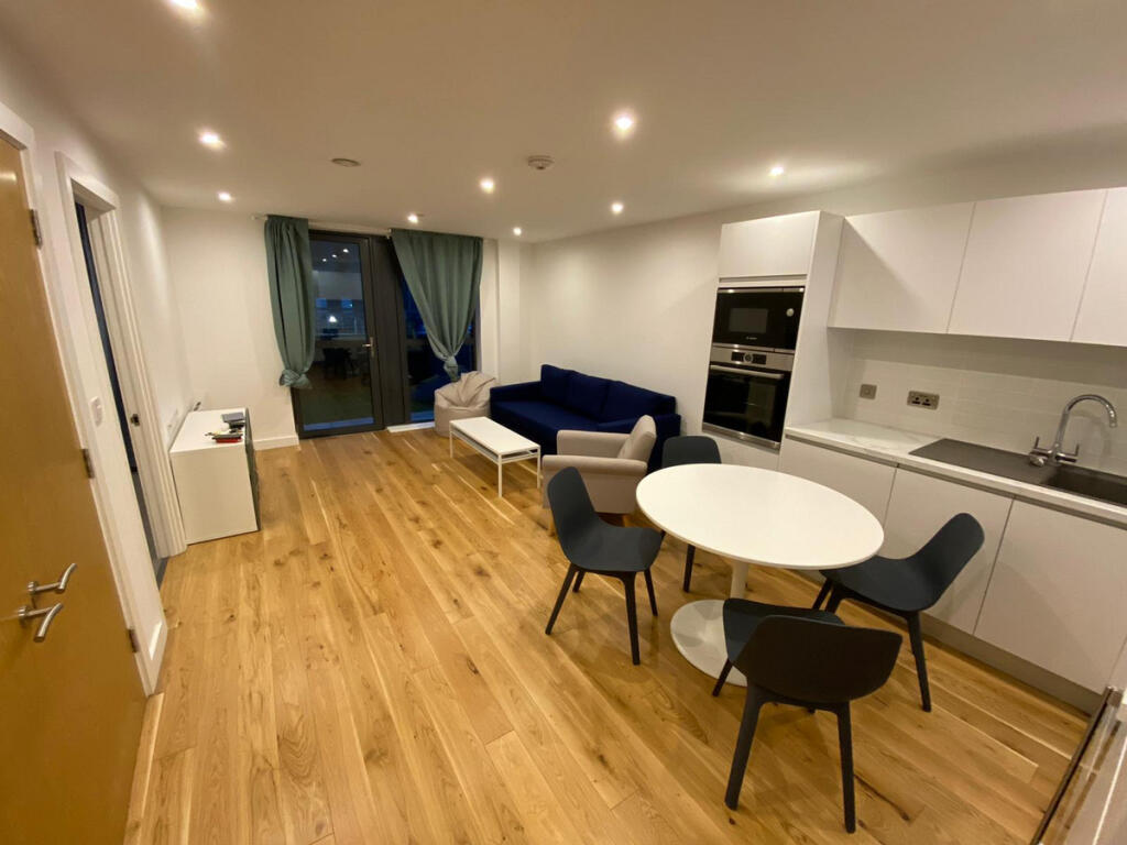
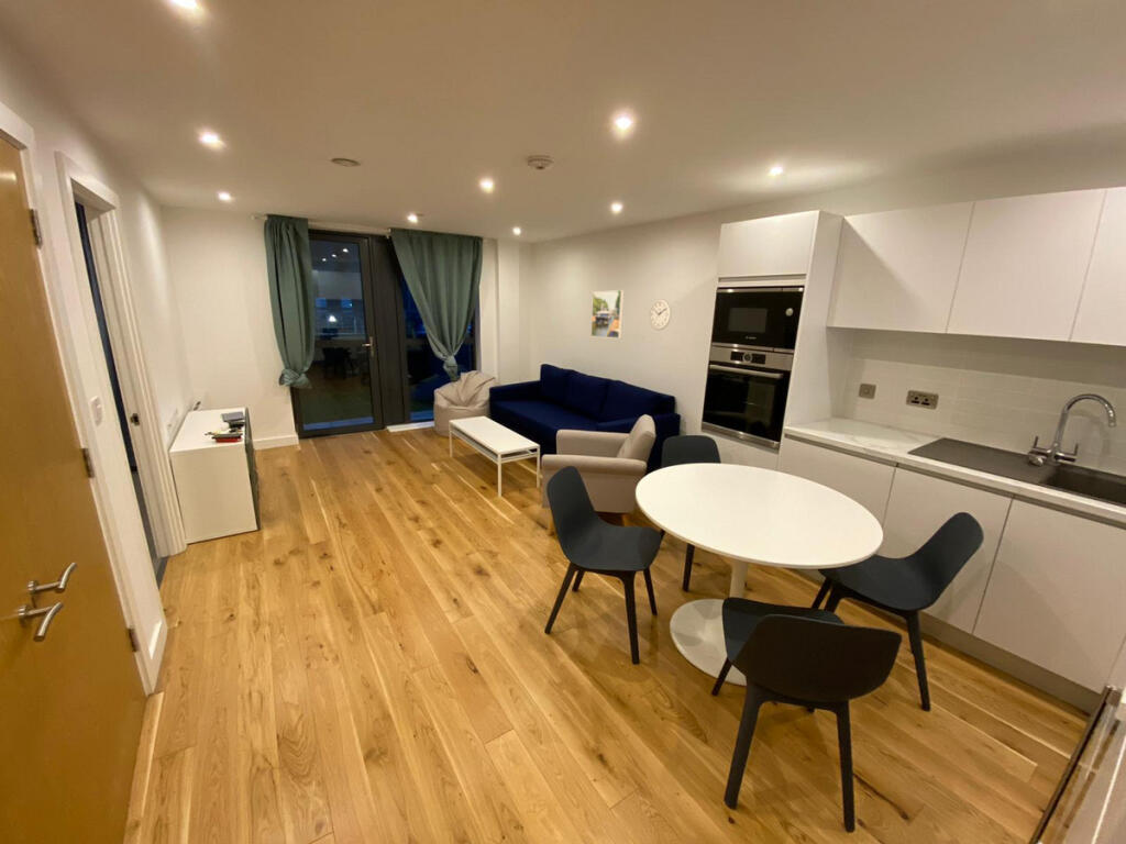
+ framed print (606, 314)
+ wall clock (659, 314)
